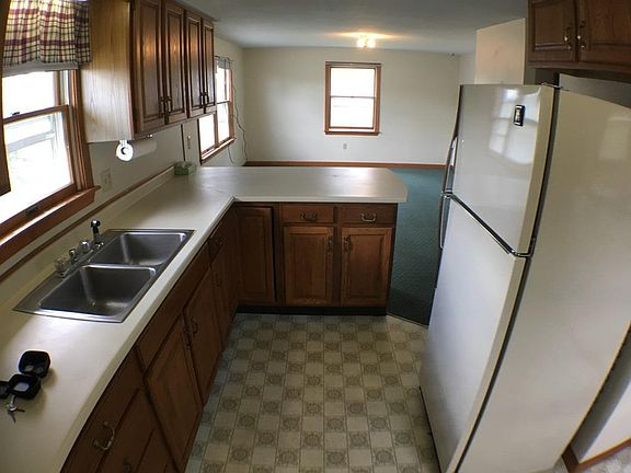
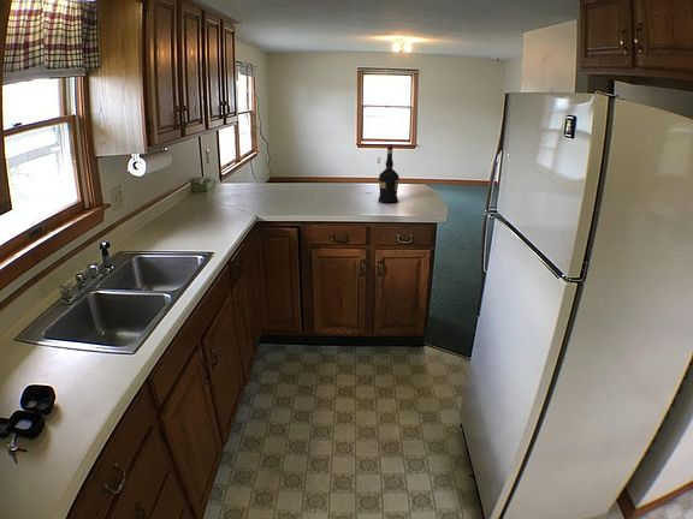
+ liquor (389, 173)
